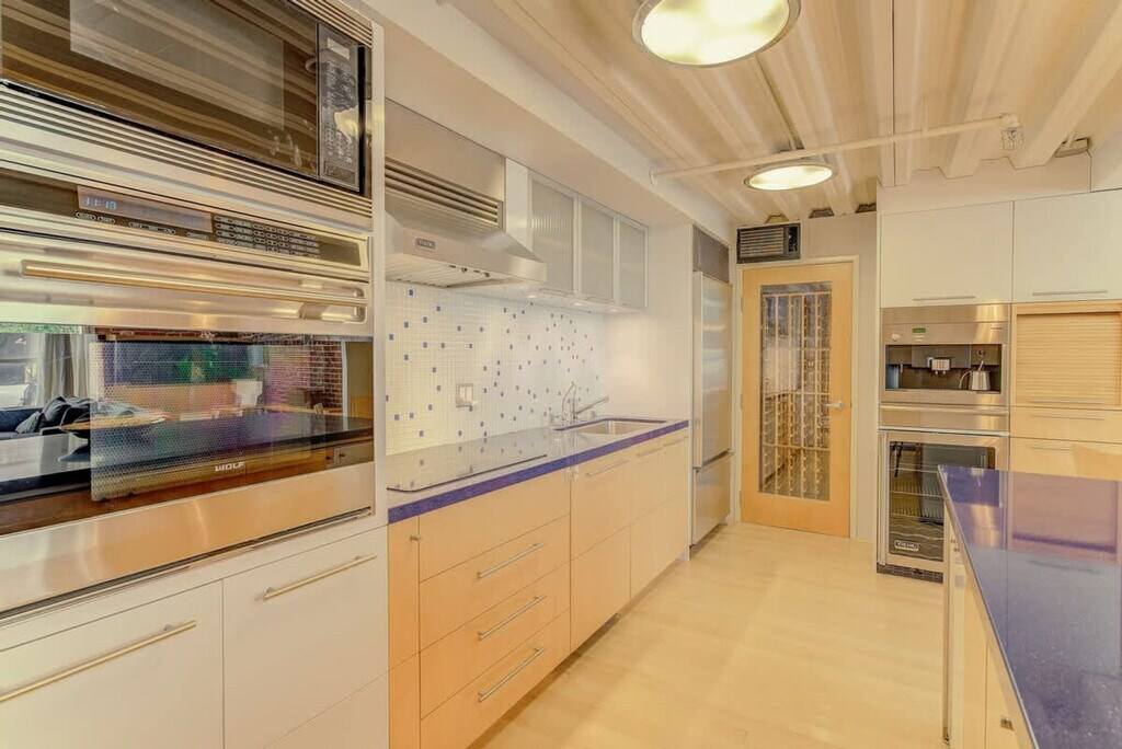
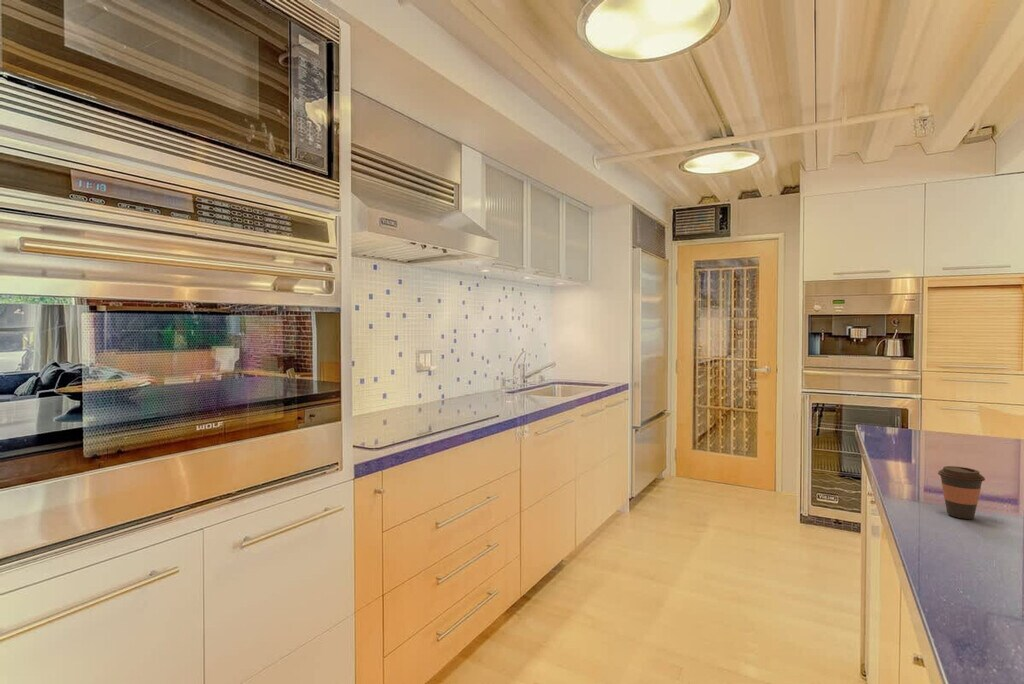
+ coffee cup (960, 492)
